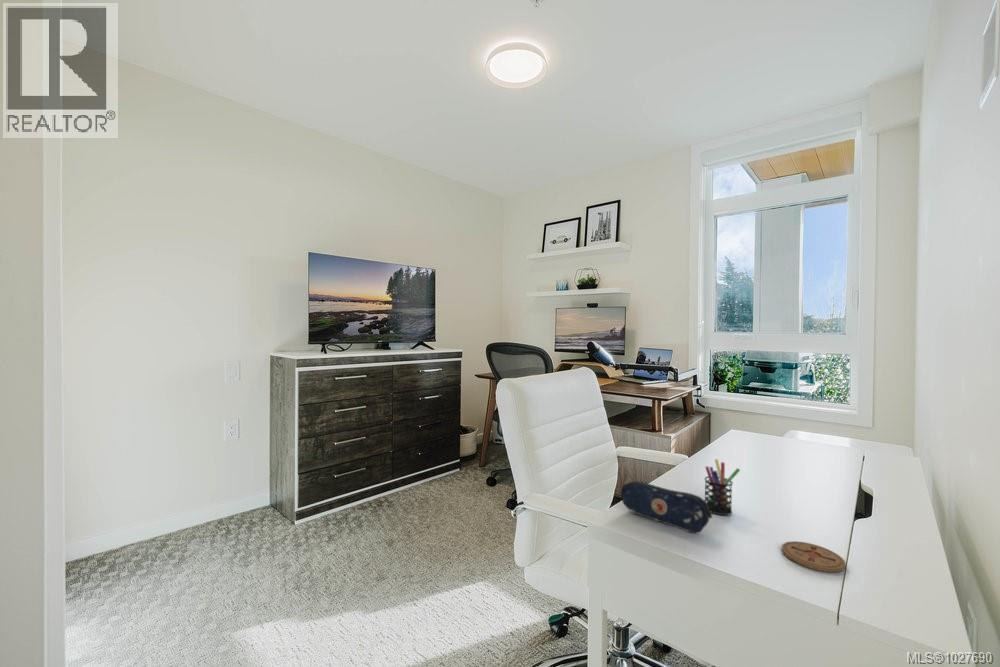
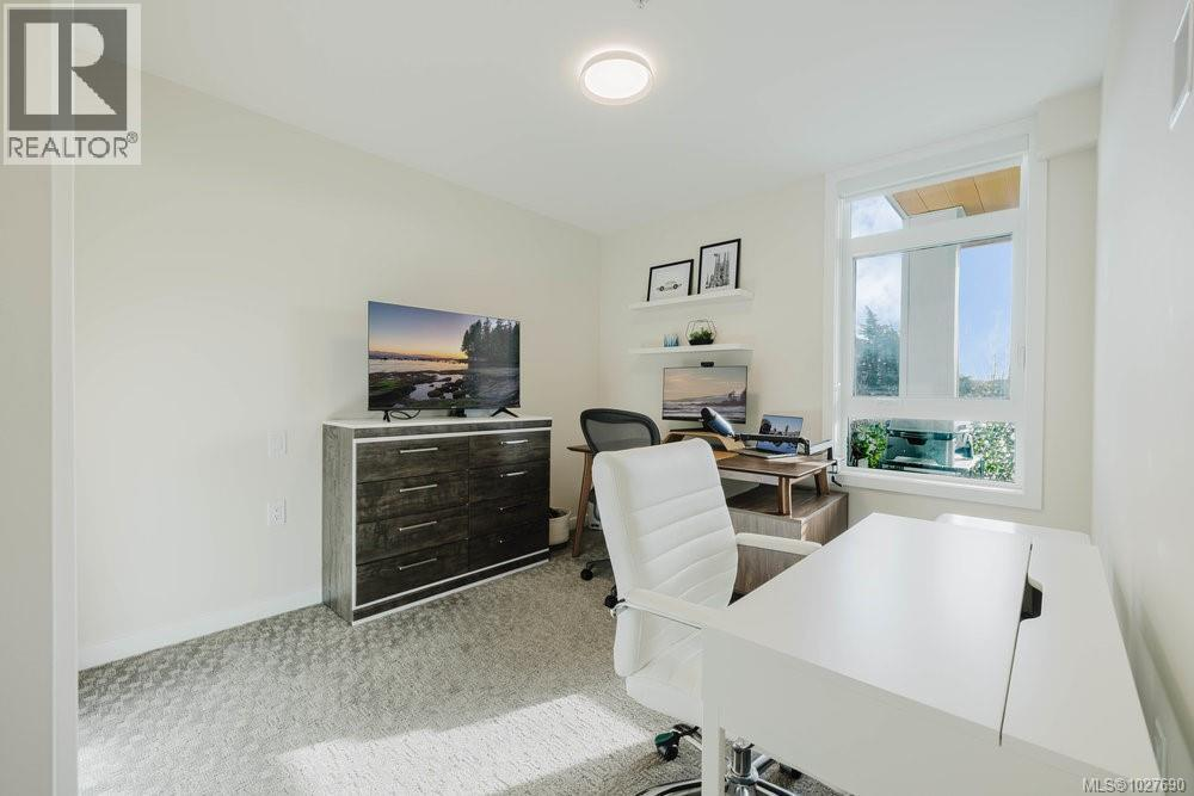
- coaster (812, 555)
- pencil case (662, 504)
- pen holder (722, 485)
